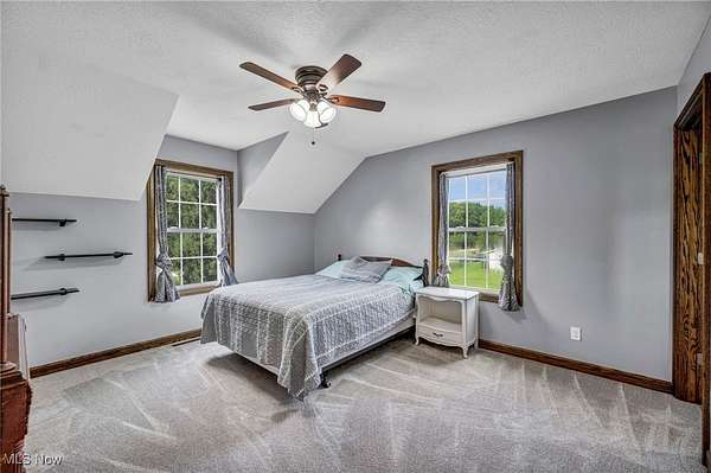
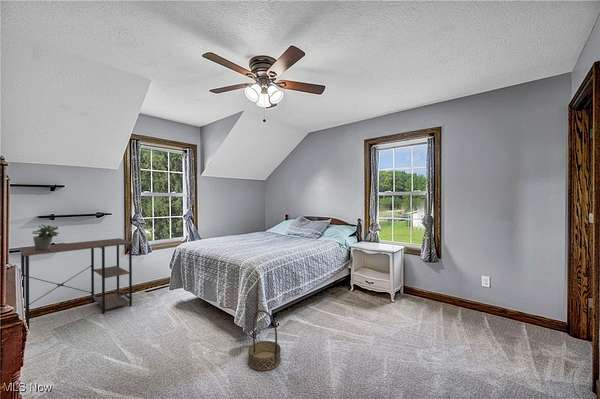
+ potted plant (47, 236)
+ desk (76, 275)
+ basket (264, 341)
